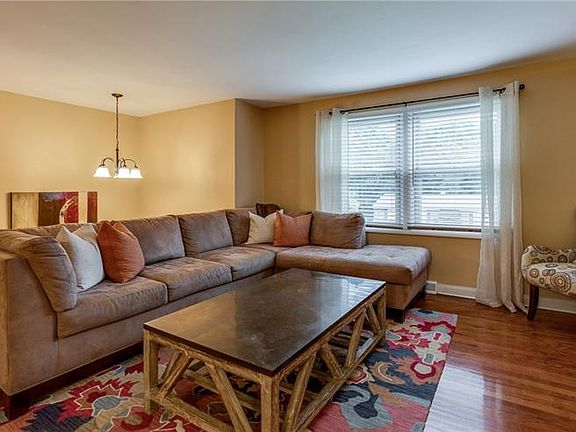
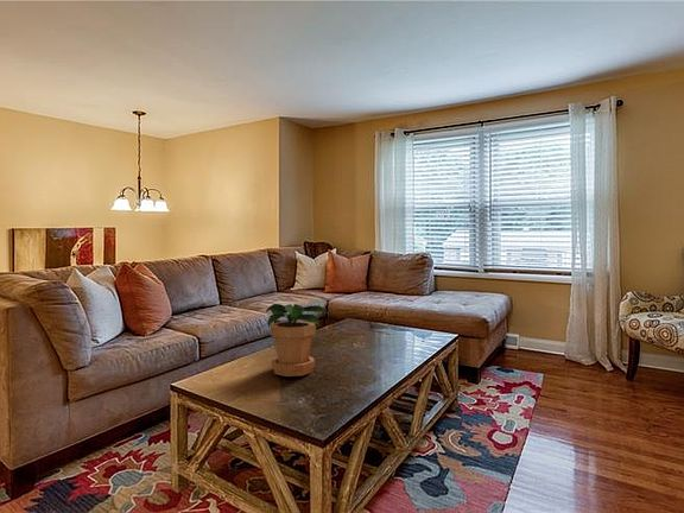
+ potted plant (293, 335)
